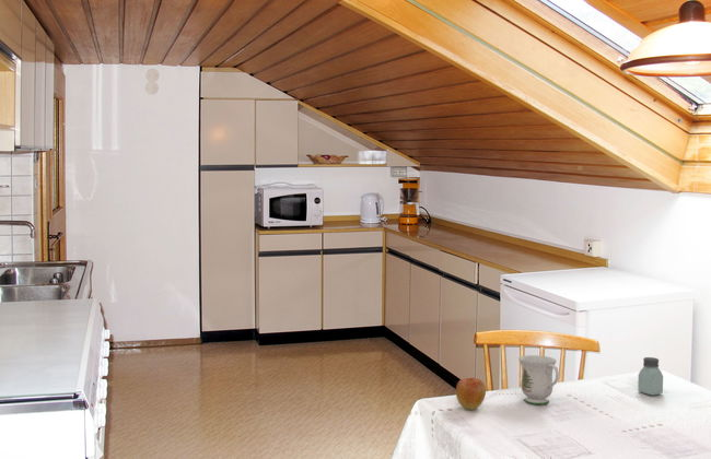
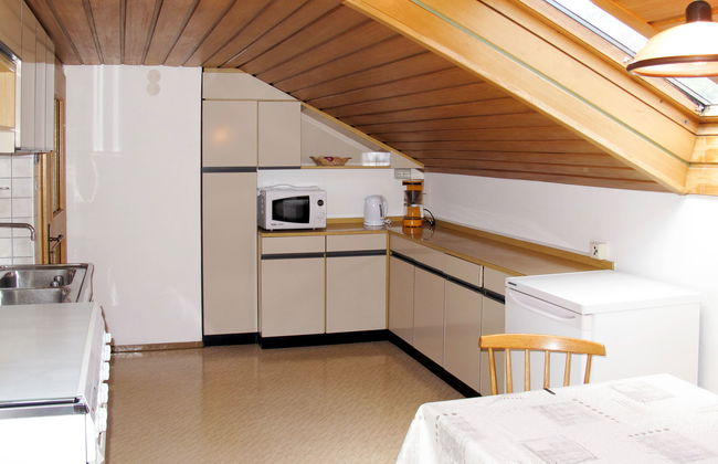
- mug (540, 381)
- apple (470, 393)
- saltshaker (650, 375)
